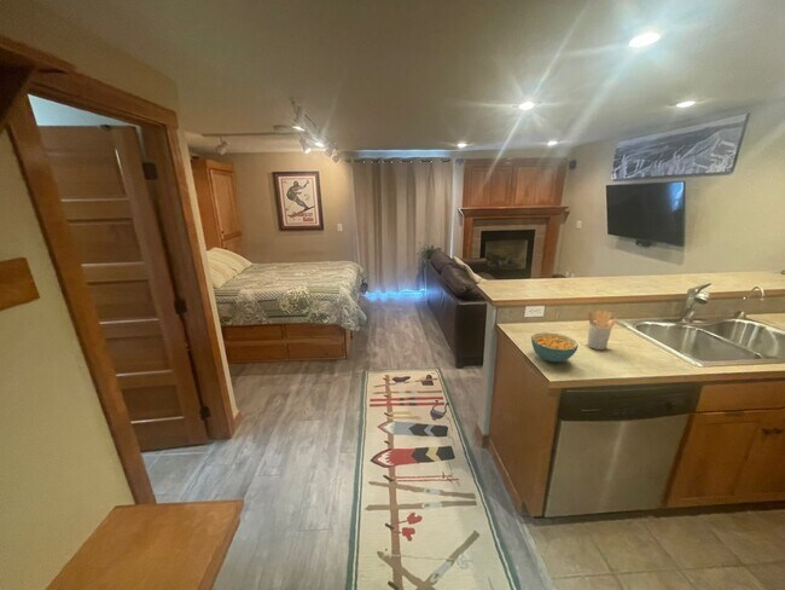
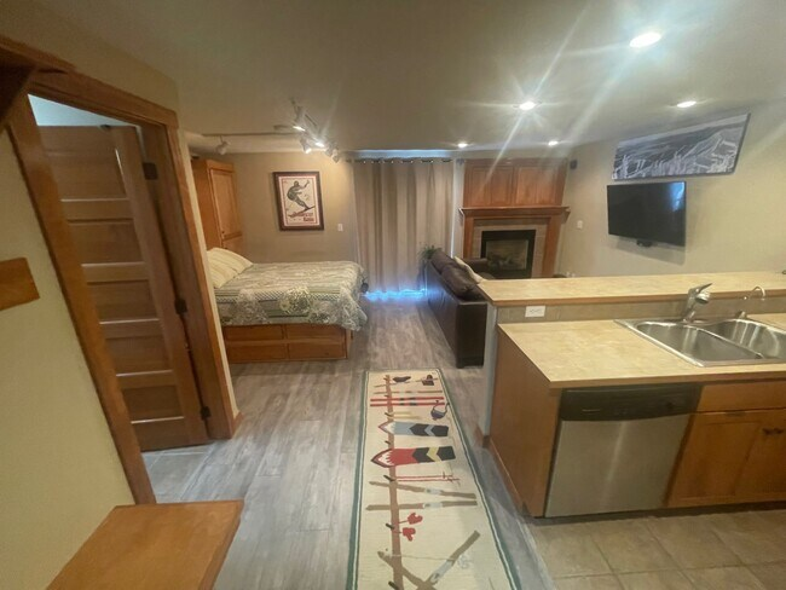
- utensil holder (599, 329)
- cereal bowl (552, 349)
